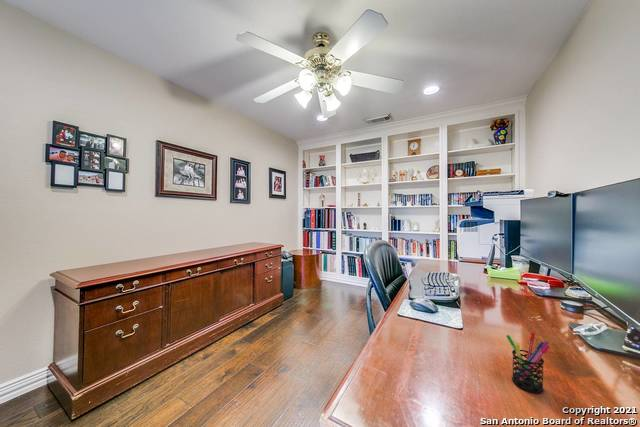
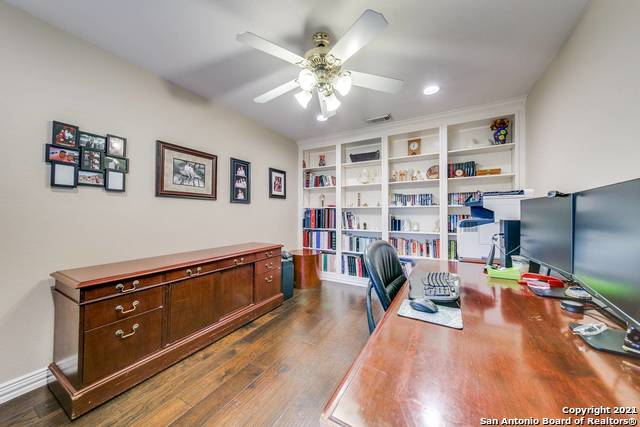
- pen holder (525, 357)
